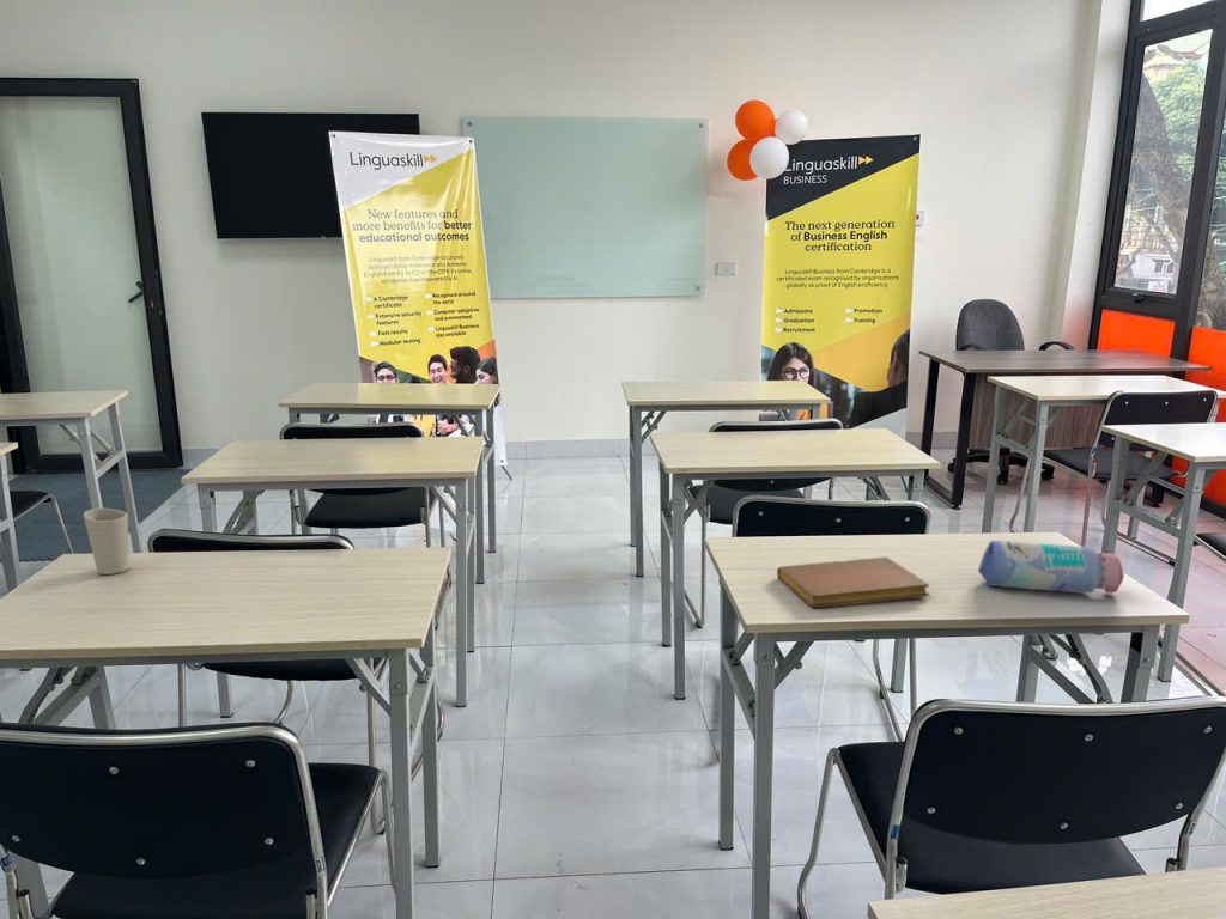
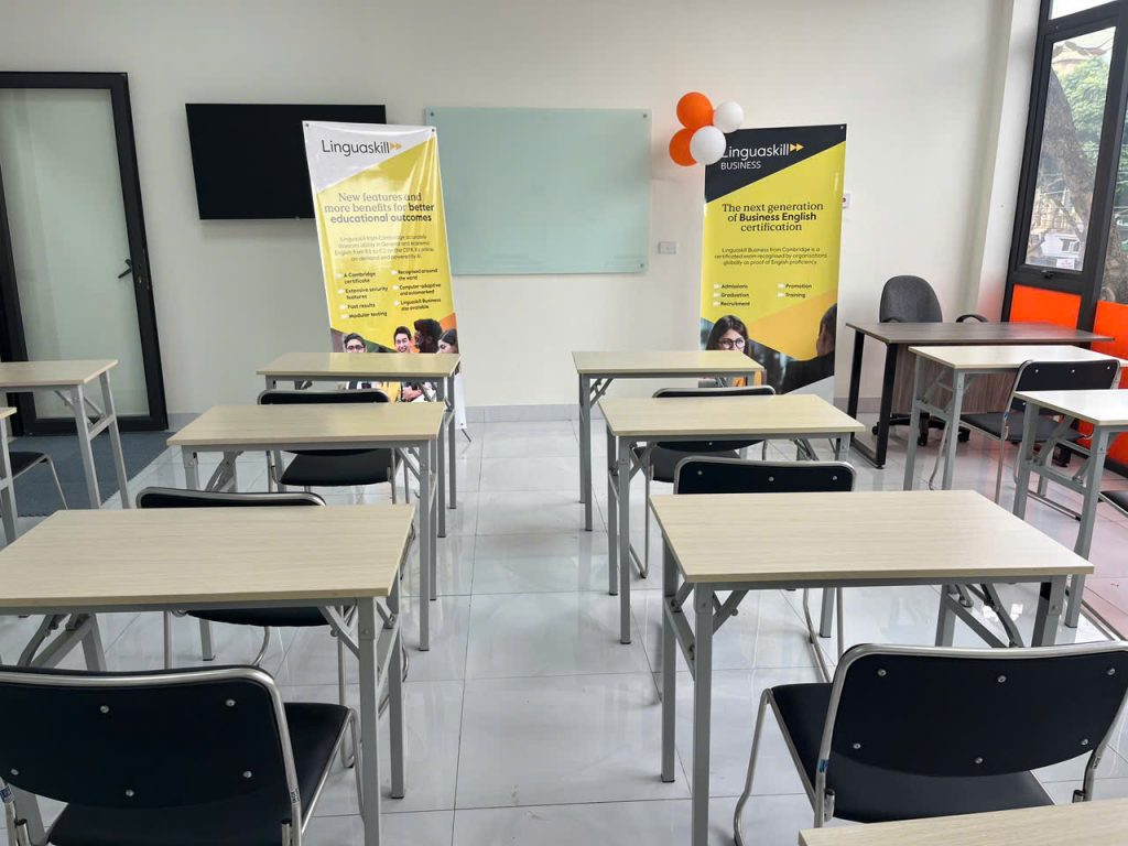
- cup (109, 540)
- water bottle (1050, 566)
- notebook (850, 580)
